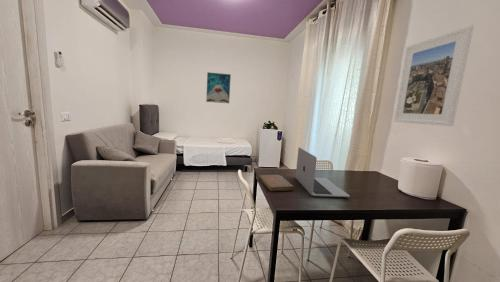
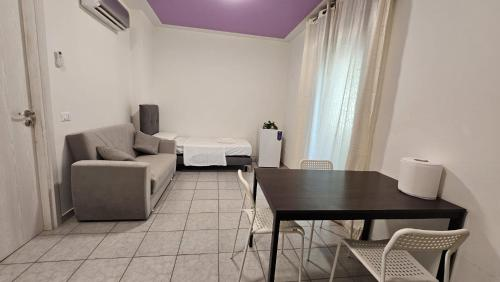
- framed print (426, 81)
- laptop (315, 168)
- wall art (218, 88)
- notebook (275, 182)
